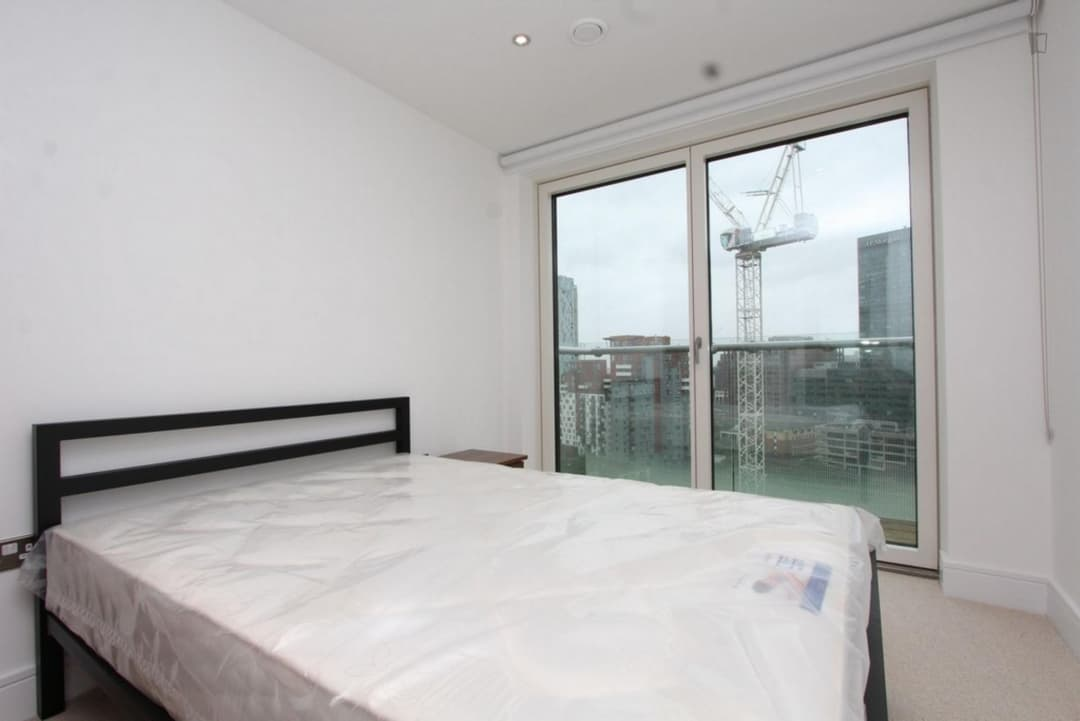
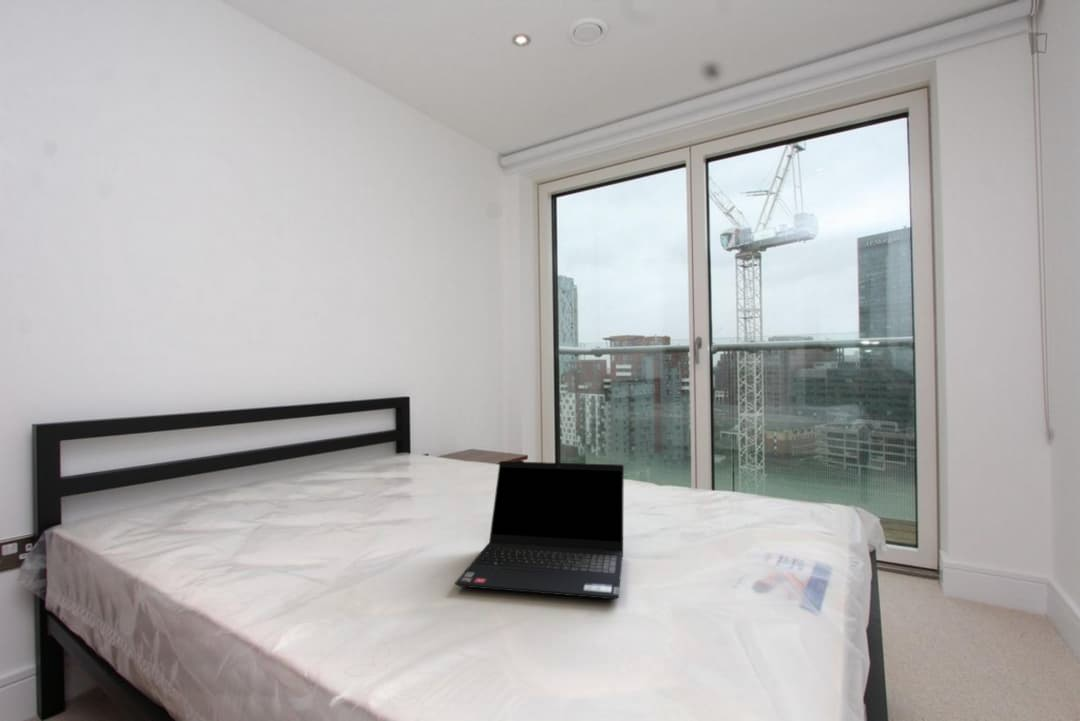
+ laptop computer (549, 520)
